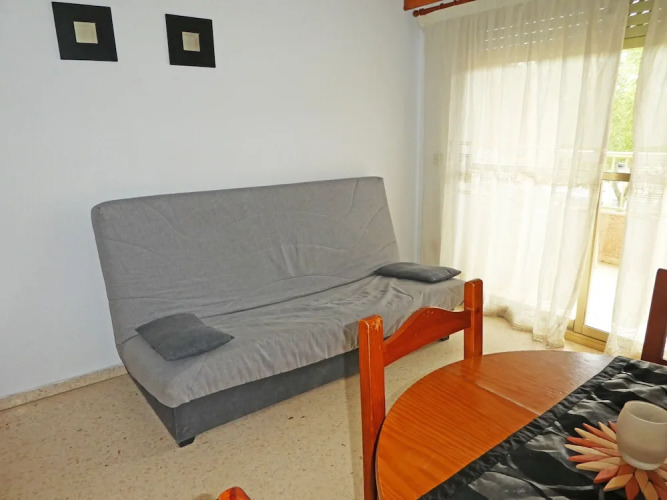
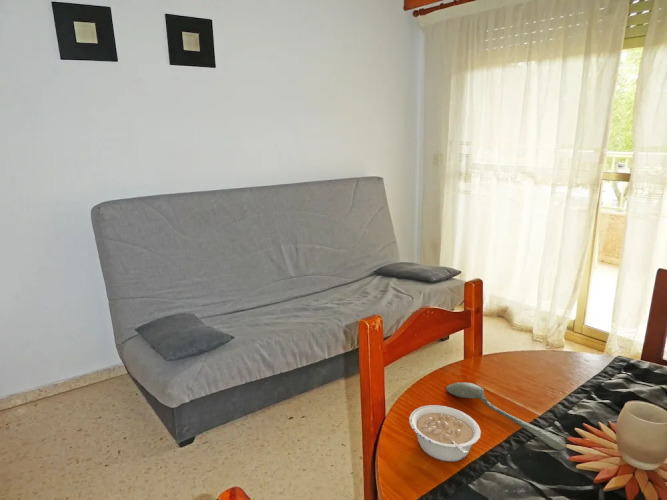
+ spoon (499, 409)
+ legume (446, 434)
